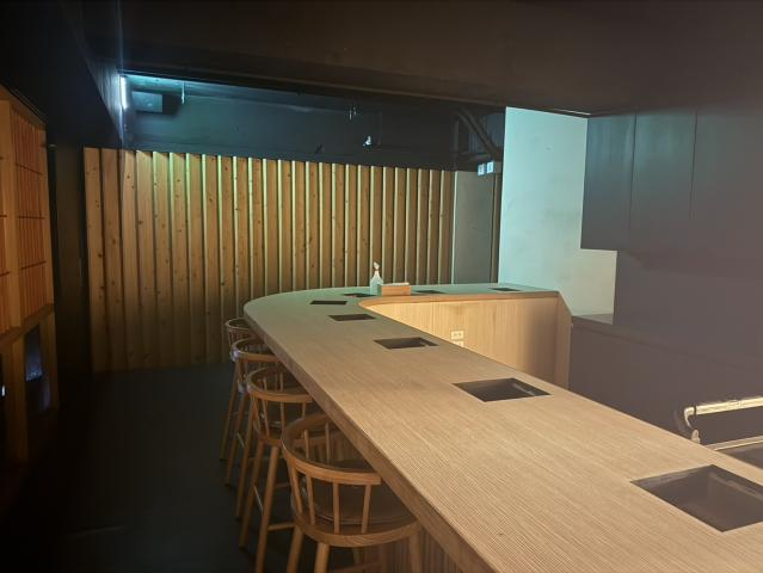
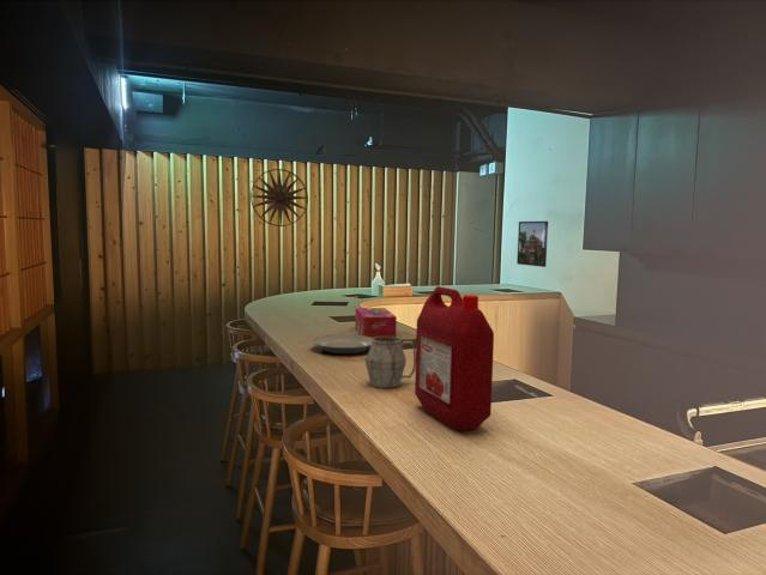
+ plate (344, 344)
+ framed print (531, 243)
+ mug (390, 361)
+ tissue box (374, 322)
+ ketchup jug (452, 355)
+ wall art (279, 198)
